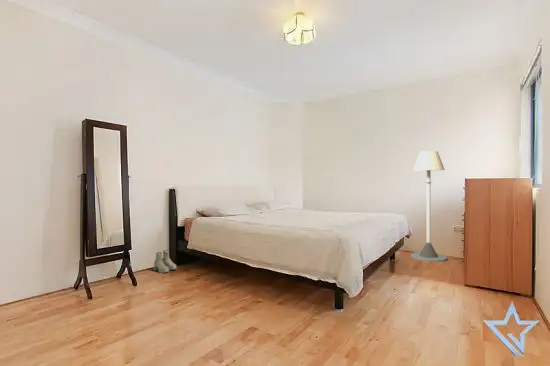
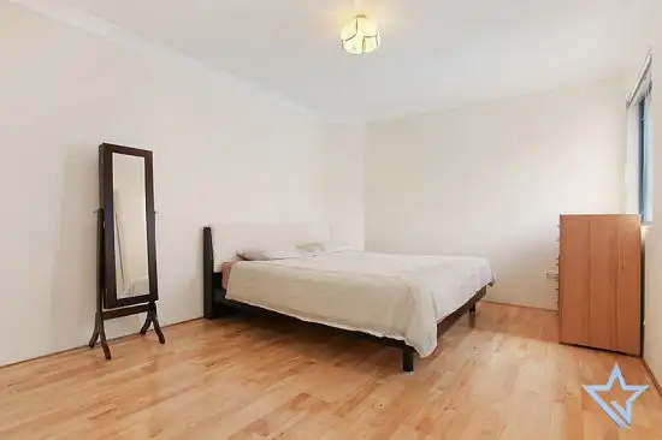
- floor lamp (428, 205)
- boots (165, 260)
